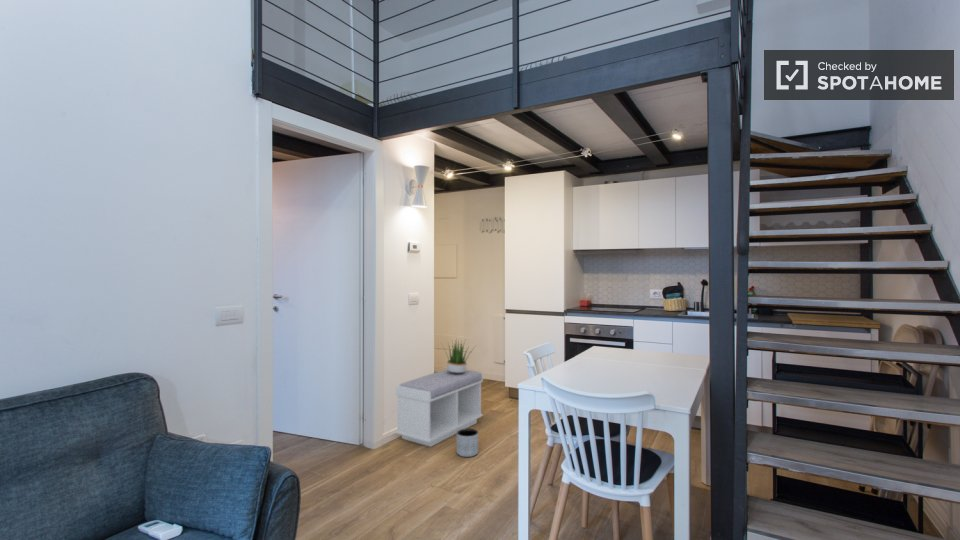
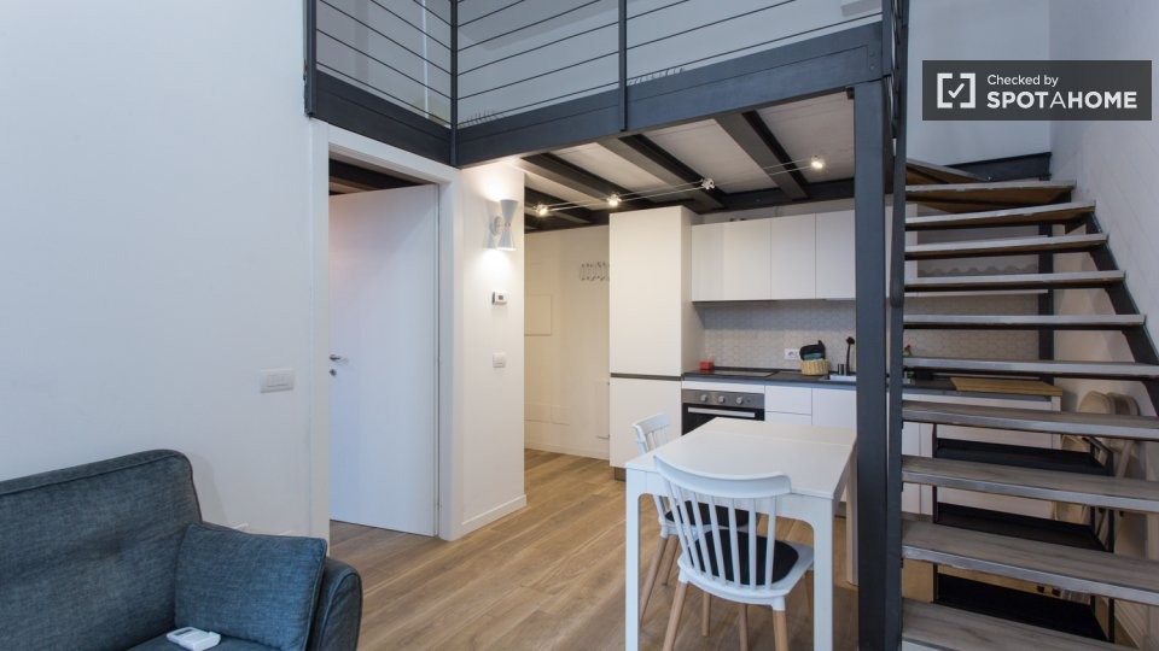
- bench (442, 403)
- potted plant (456, 355)
- planter (467, 442)
